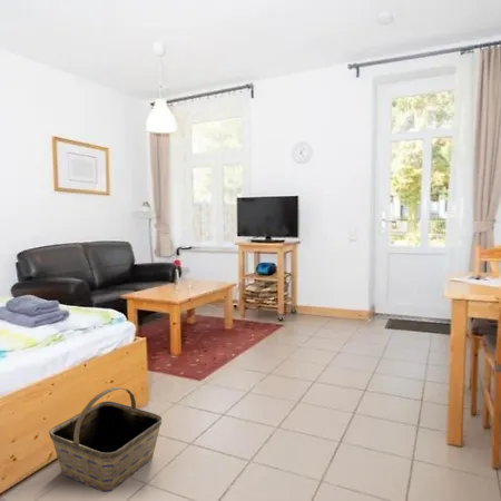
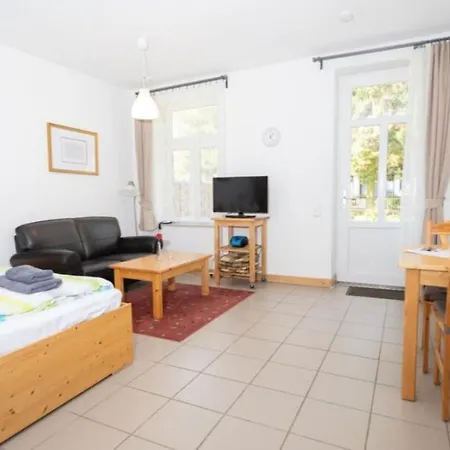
- basket (107, 428)
